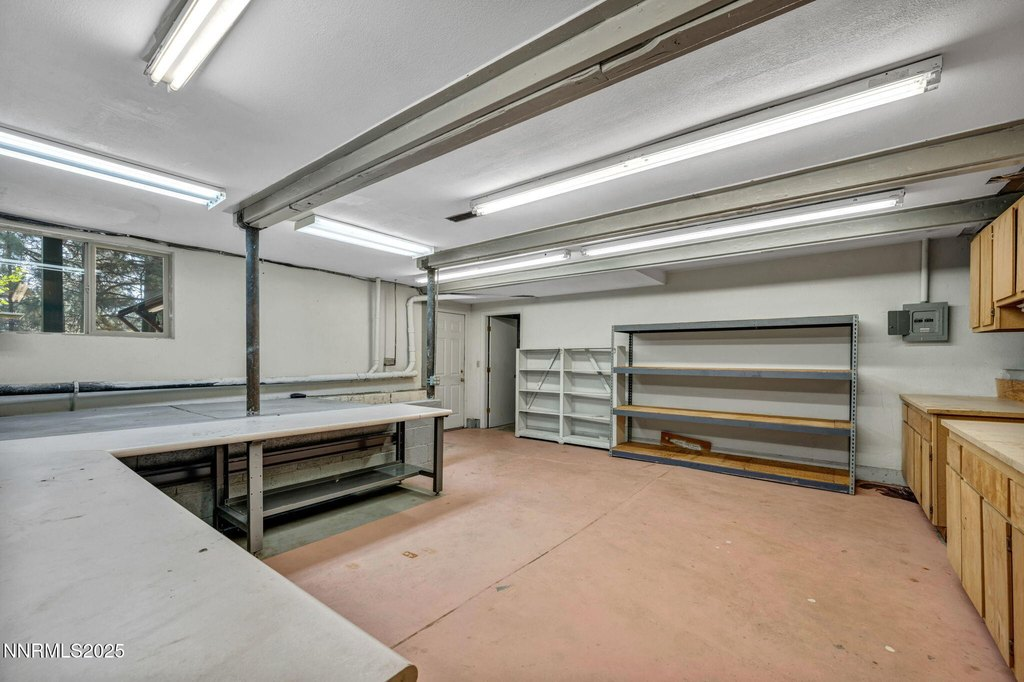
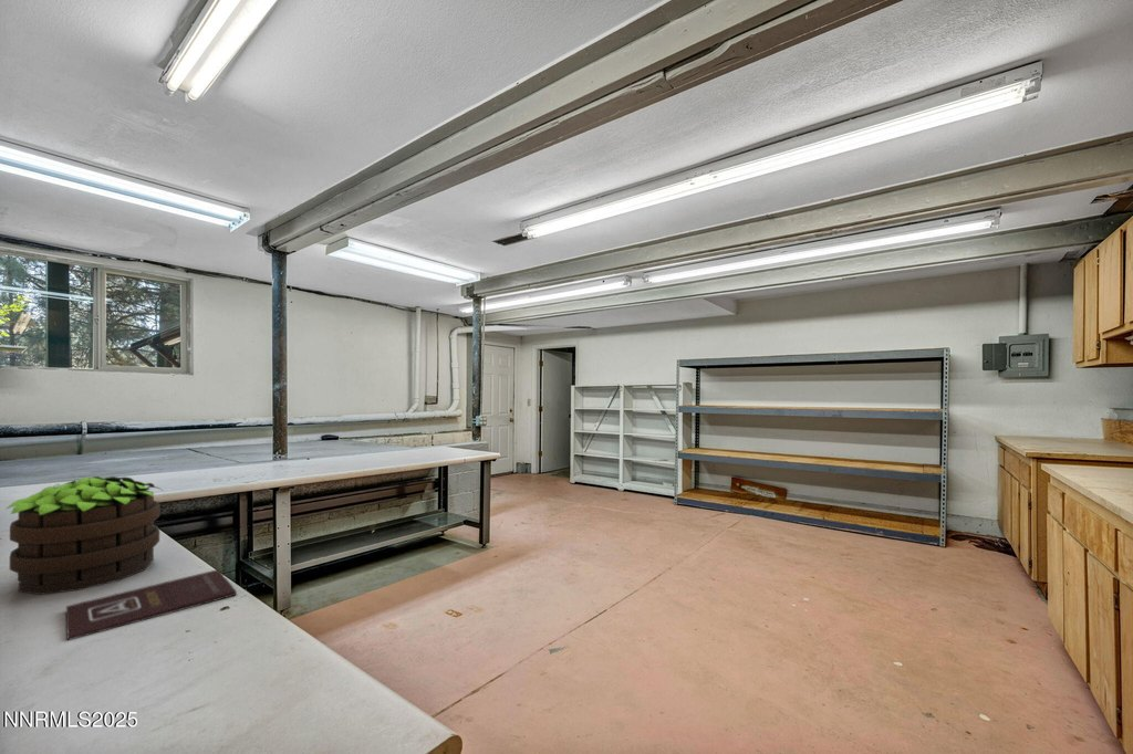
+ book (154, 599)
+ potted plant (90, 525)
